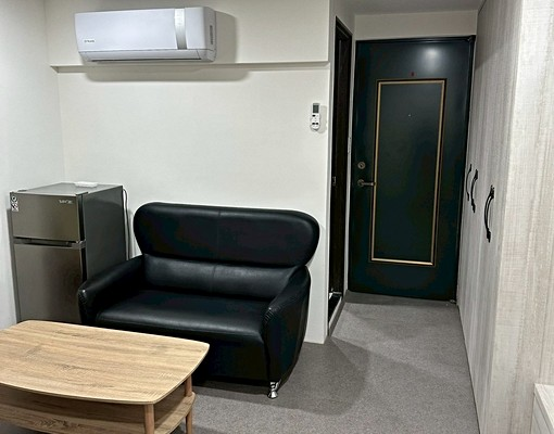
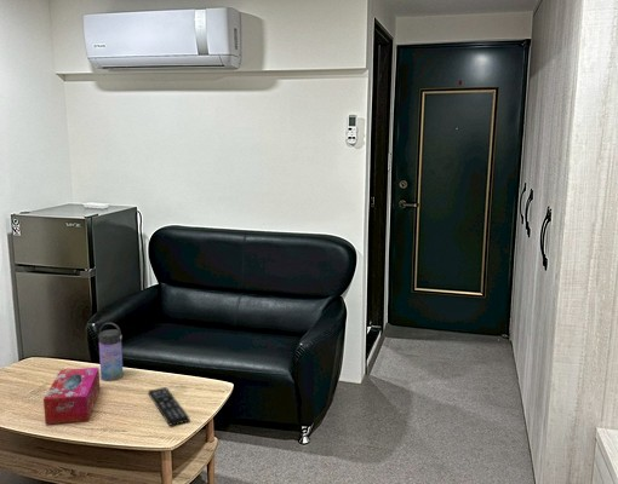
+ tissue box (73, 393)
+ water bottle (110, 348)
+ remote control (167, 404)
